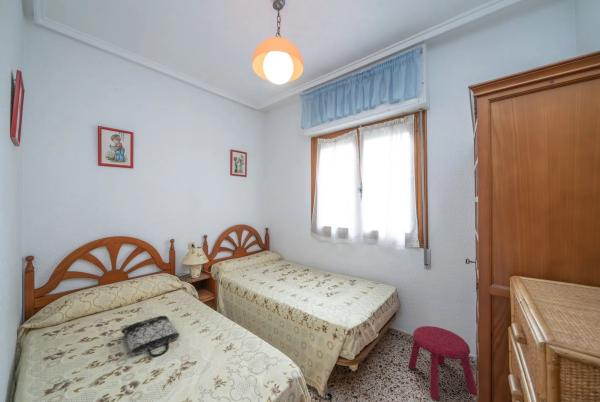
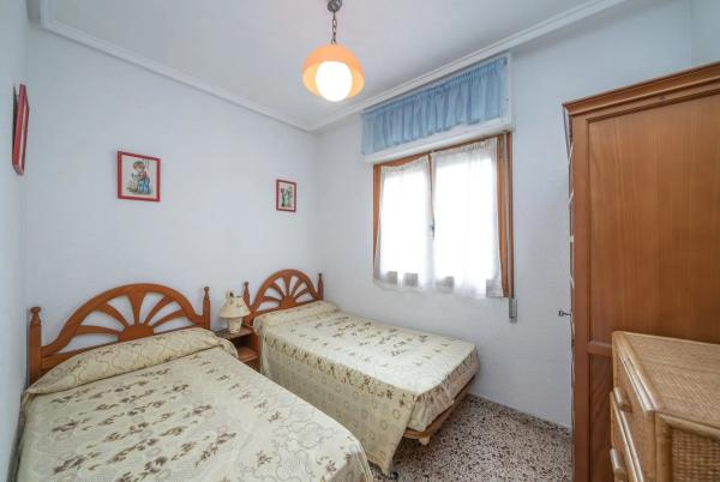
- tote bag (152, 334)
- stool (439, 358)
